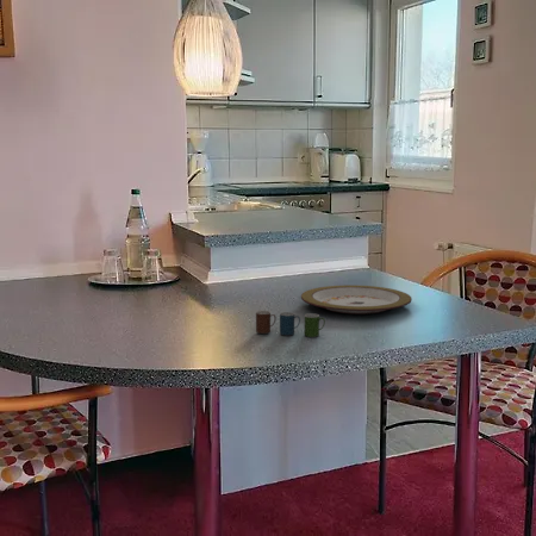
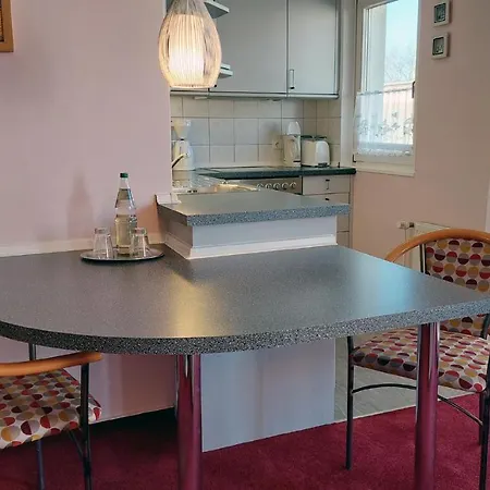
- plate (355, 300)
- cup (289, 317)
